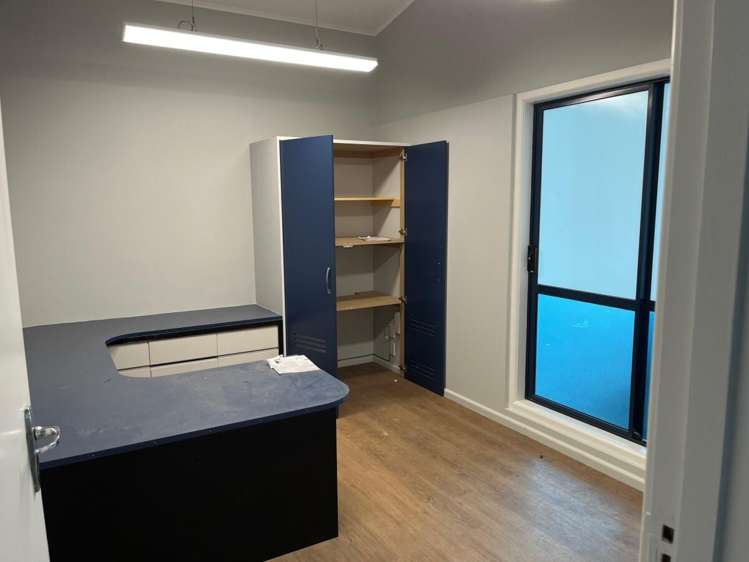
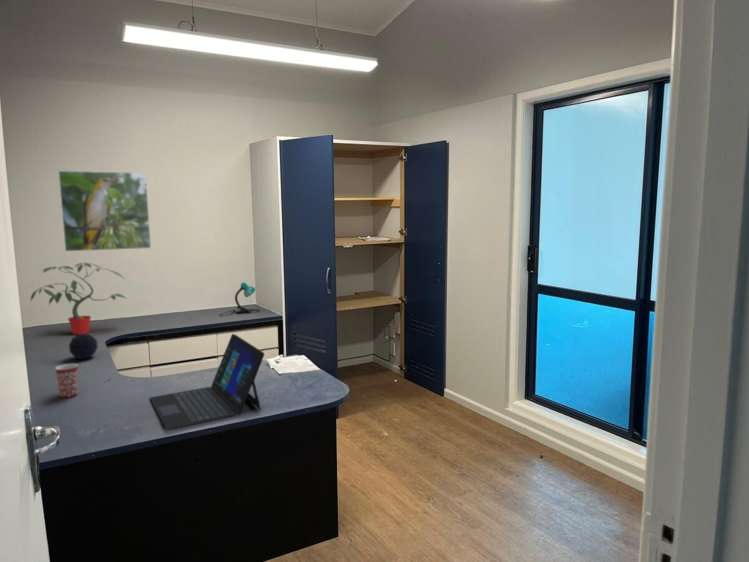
+ laptop (213, 380)
+ desk lamp (236, 297)
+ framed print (106, 211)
+ mug (68, 379)
+ potted plant (81, 298)
+ decorative orb (83, 346)
